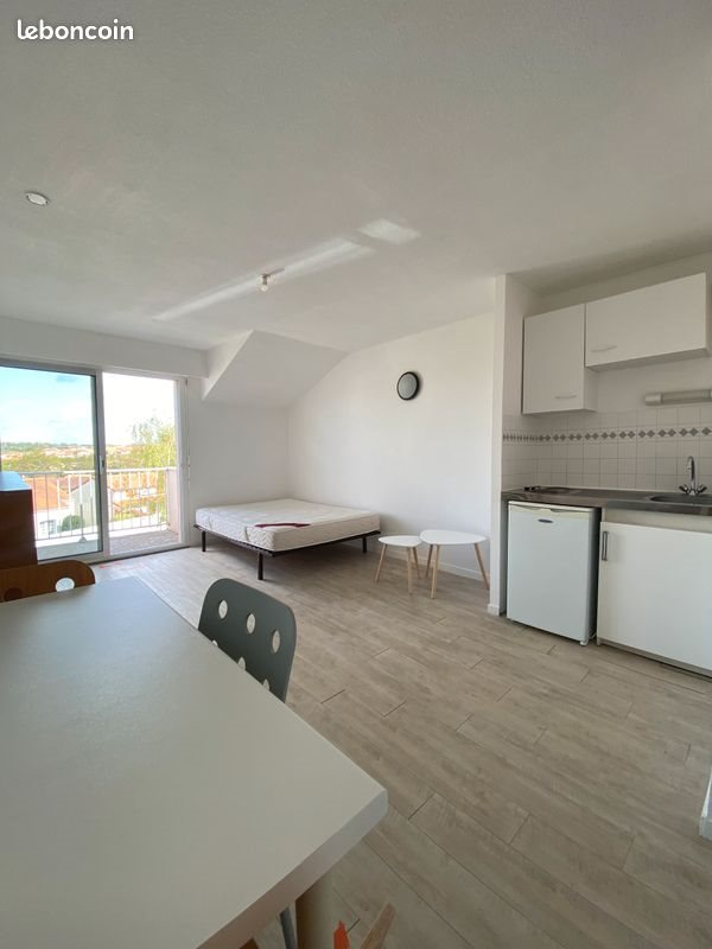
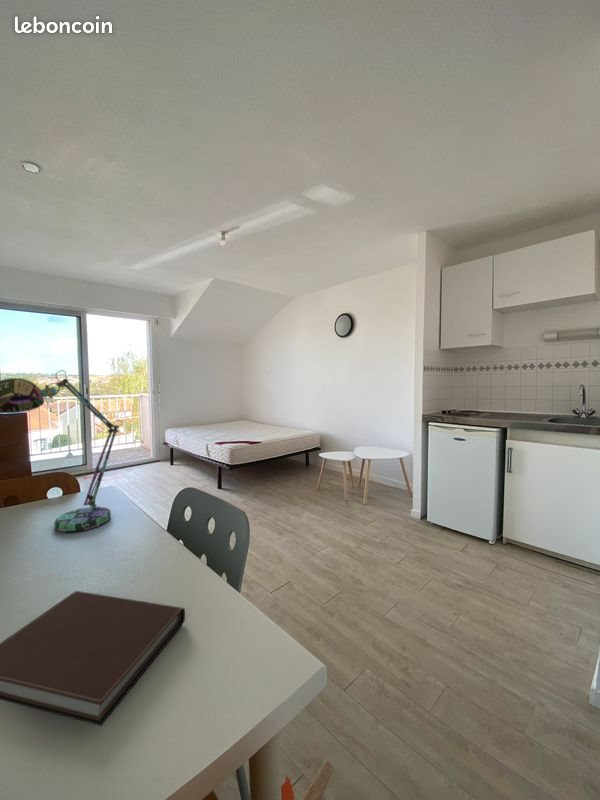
+ desk lamp (98, 461)
+ notebook (87, 642)
